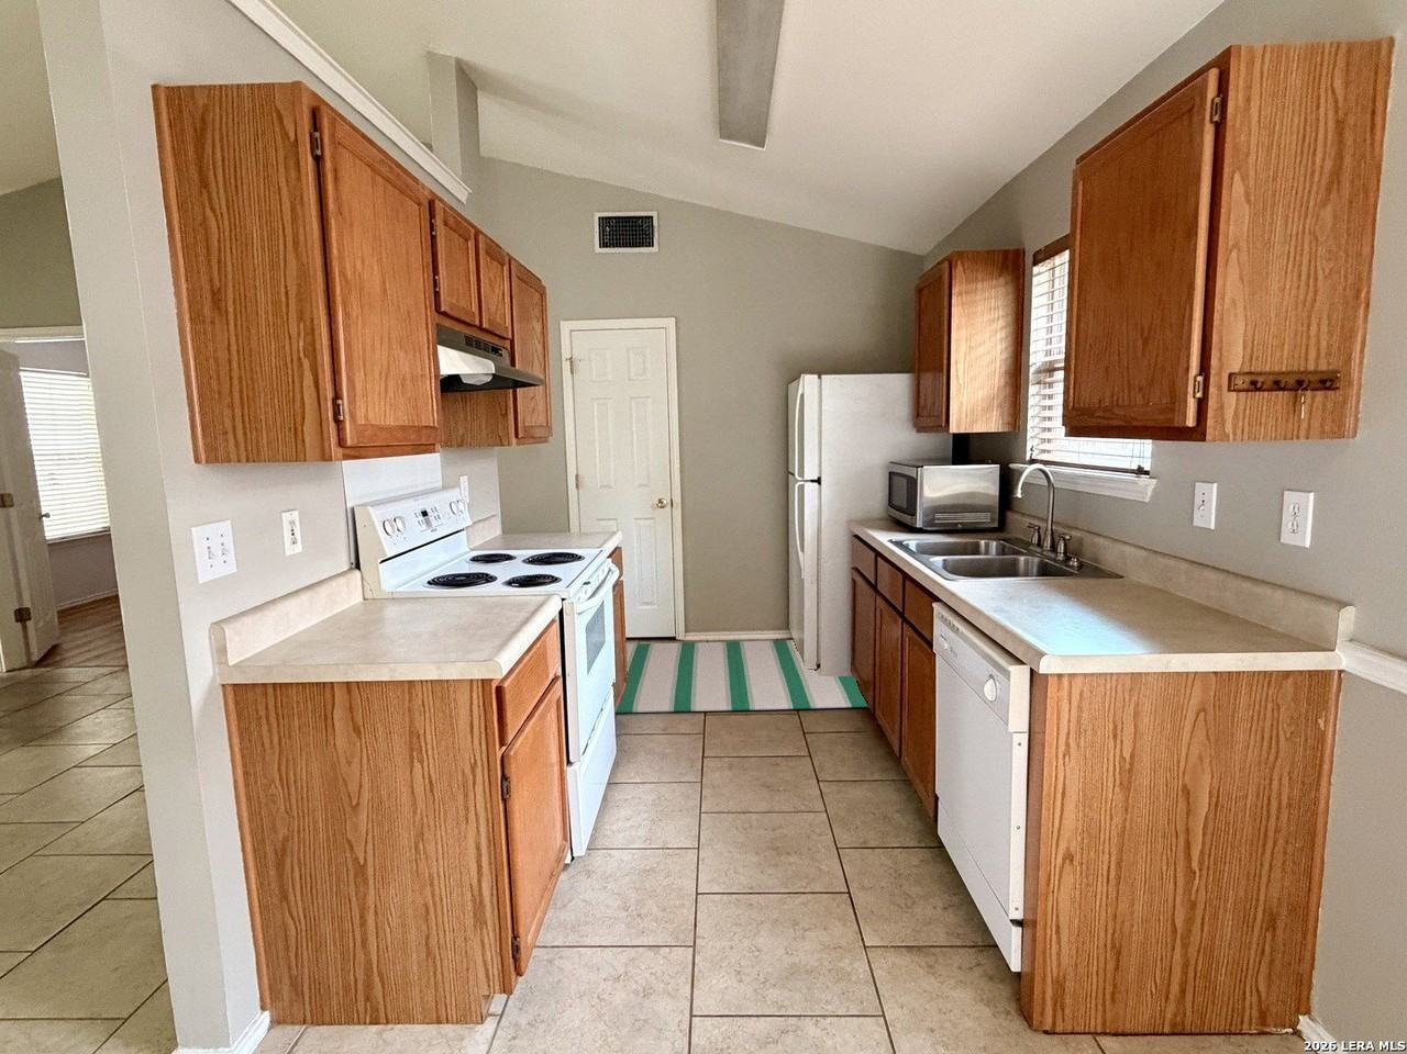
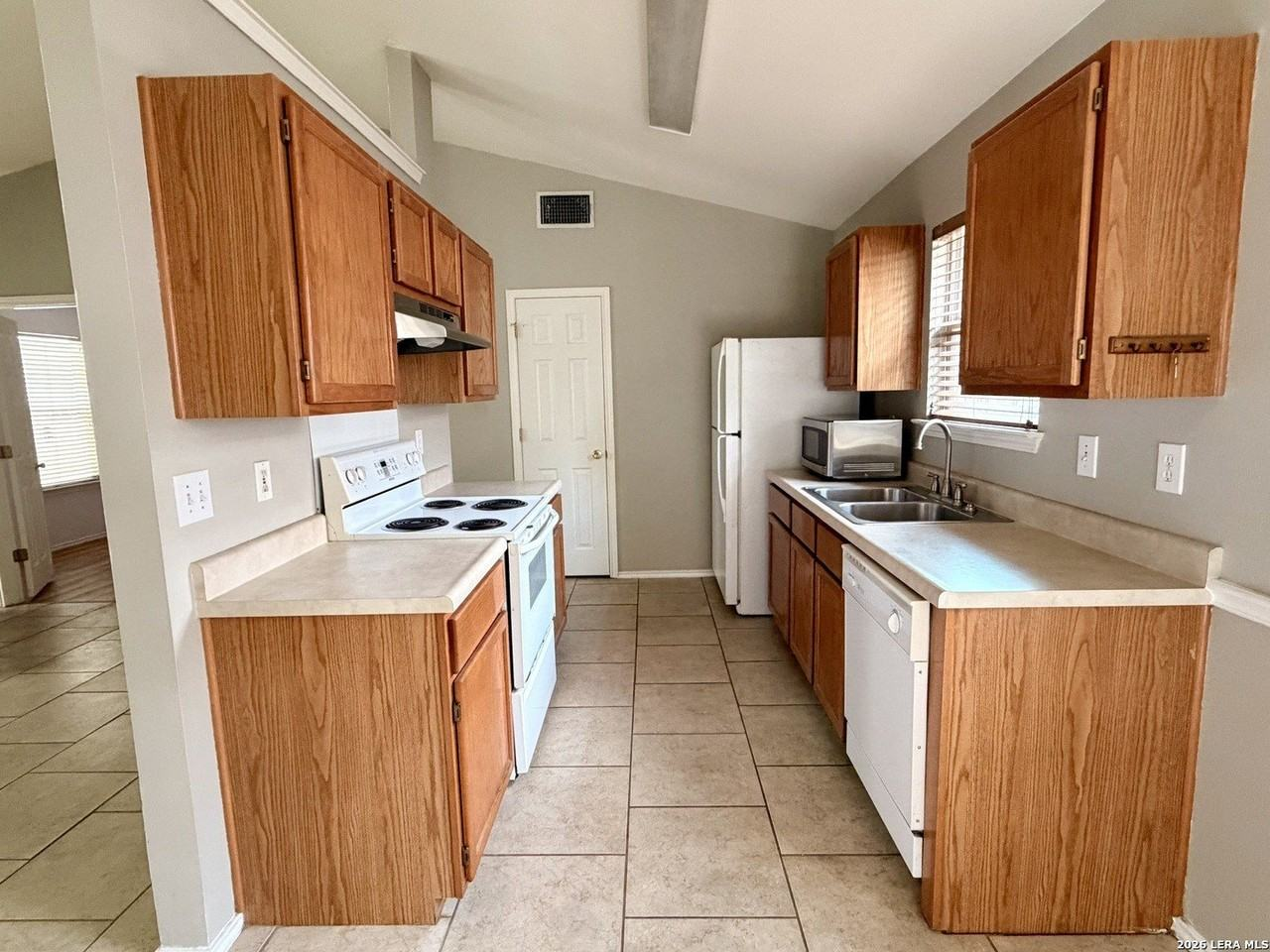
- rug (762, 670)
